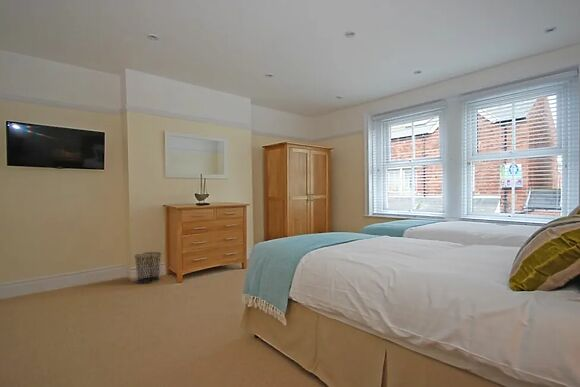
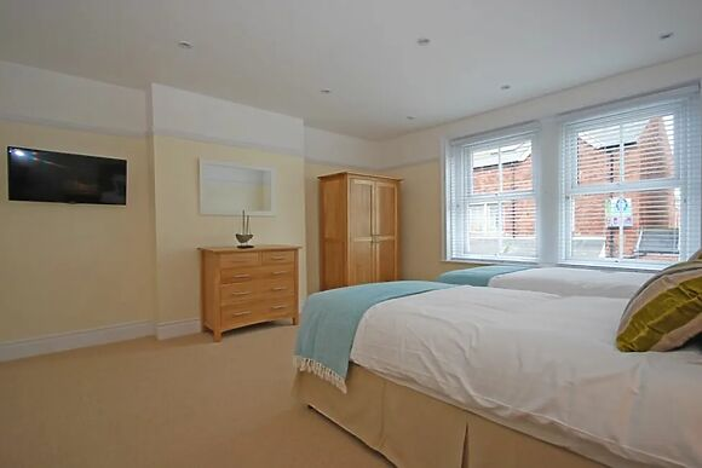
- waste bin (148, 267)
